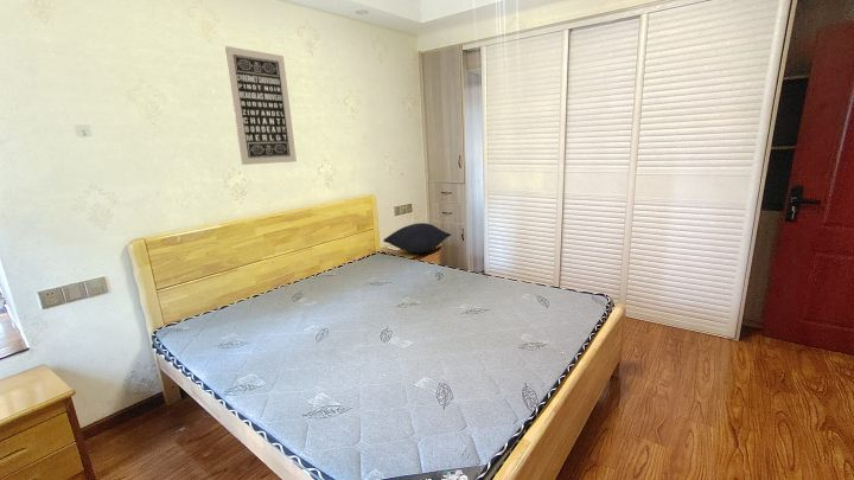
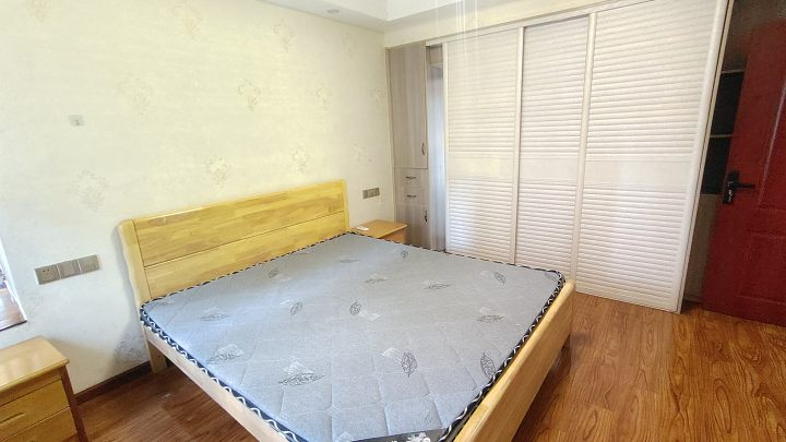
- pillow (416, 237)
- wall art (262, 108)
